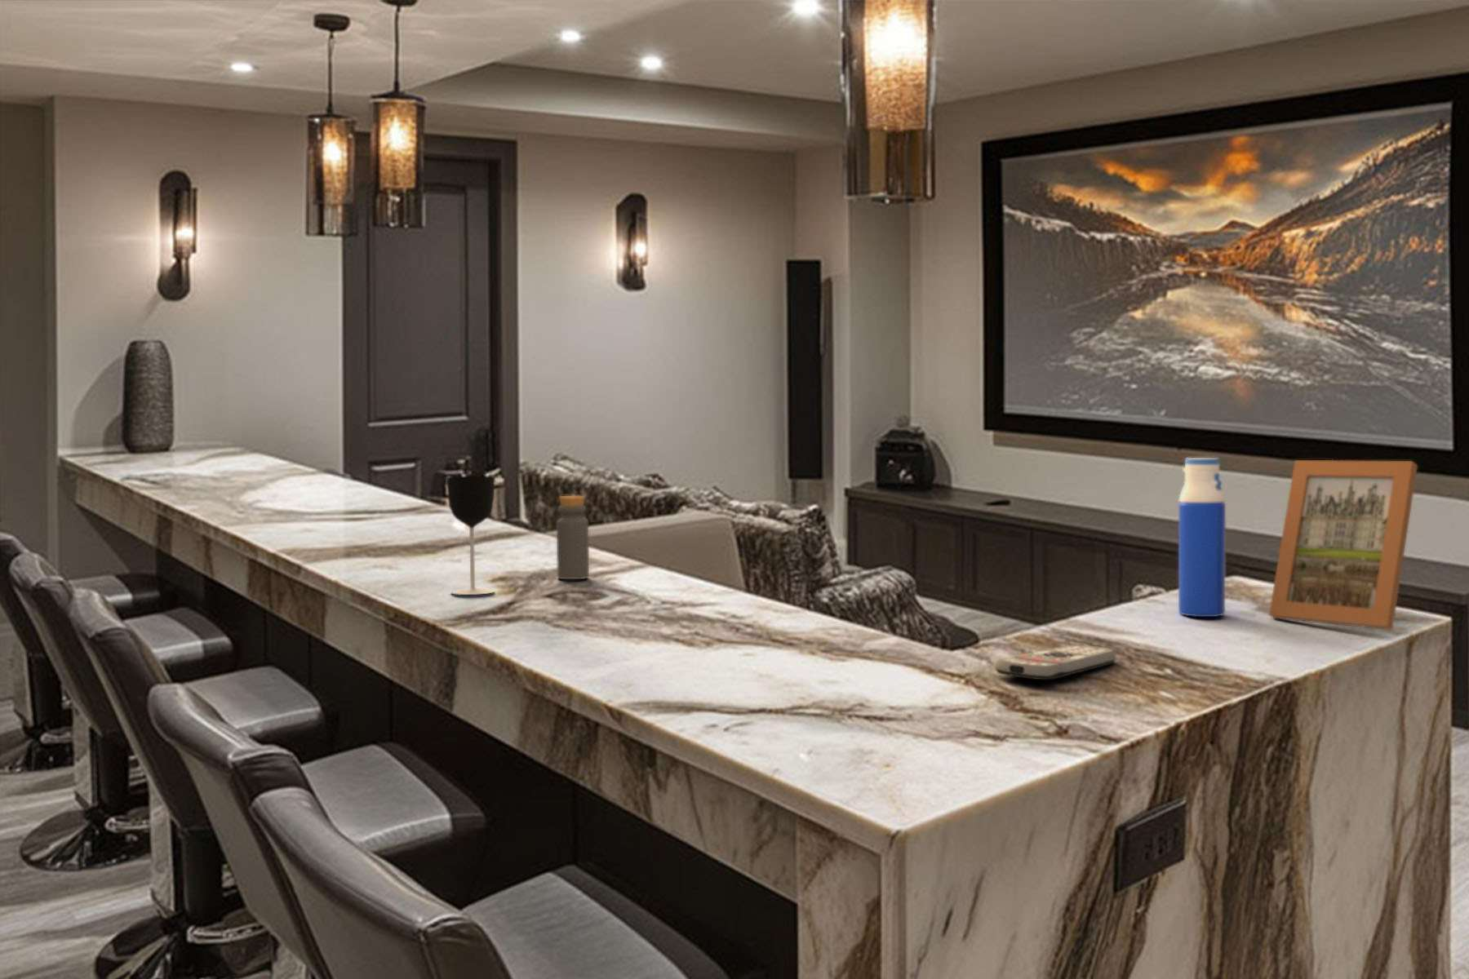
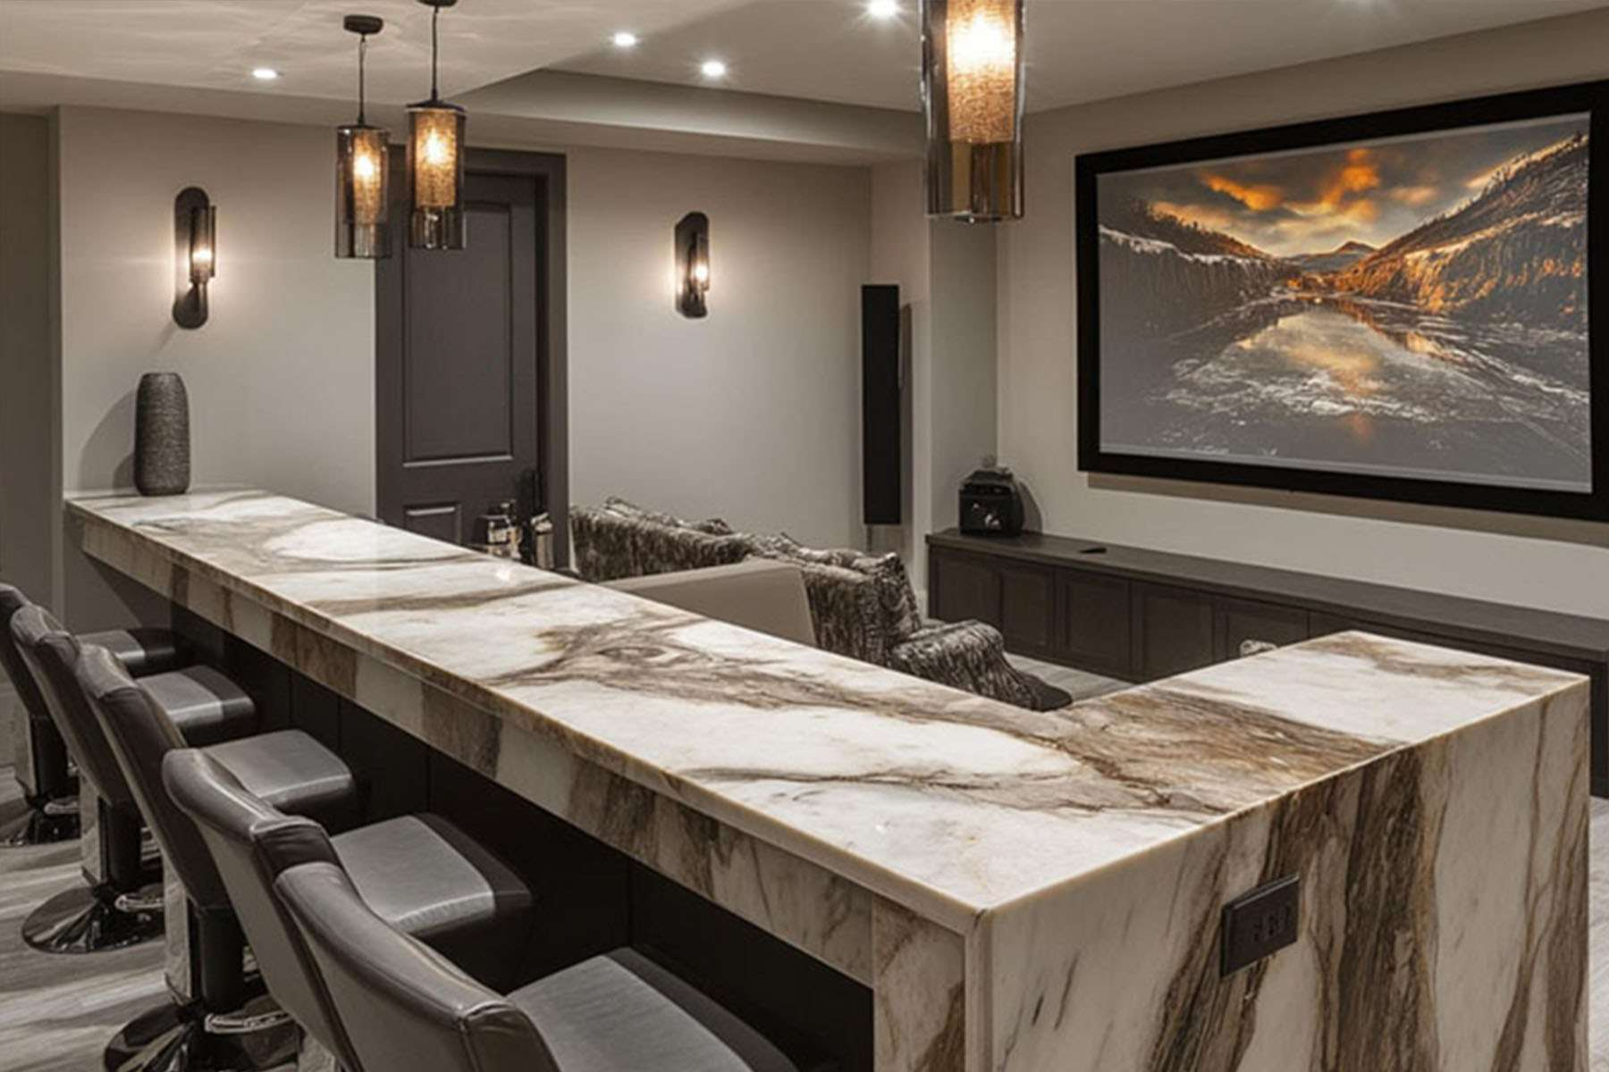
- wine glass (472, 534)
- water bottle (1201, 536)
- bottle (572, 536)
- remote control (1059, 662)
- picture frame (1353, 540)
